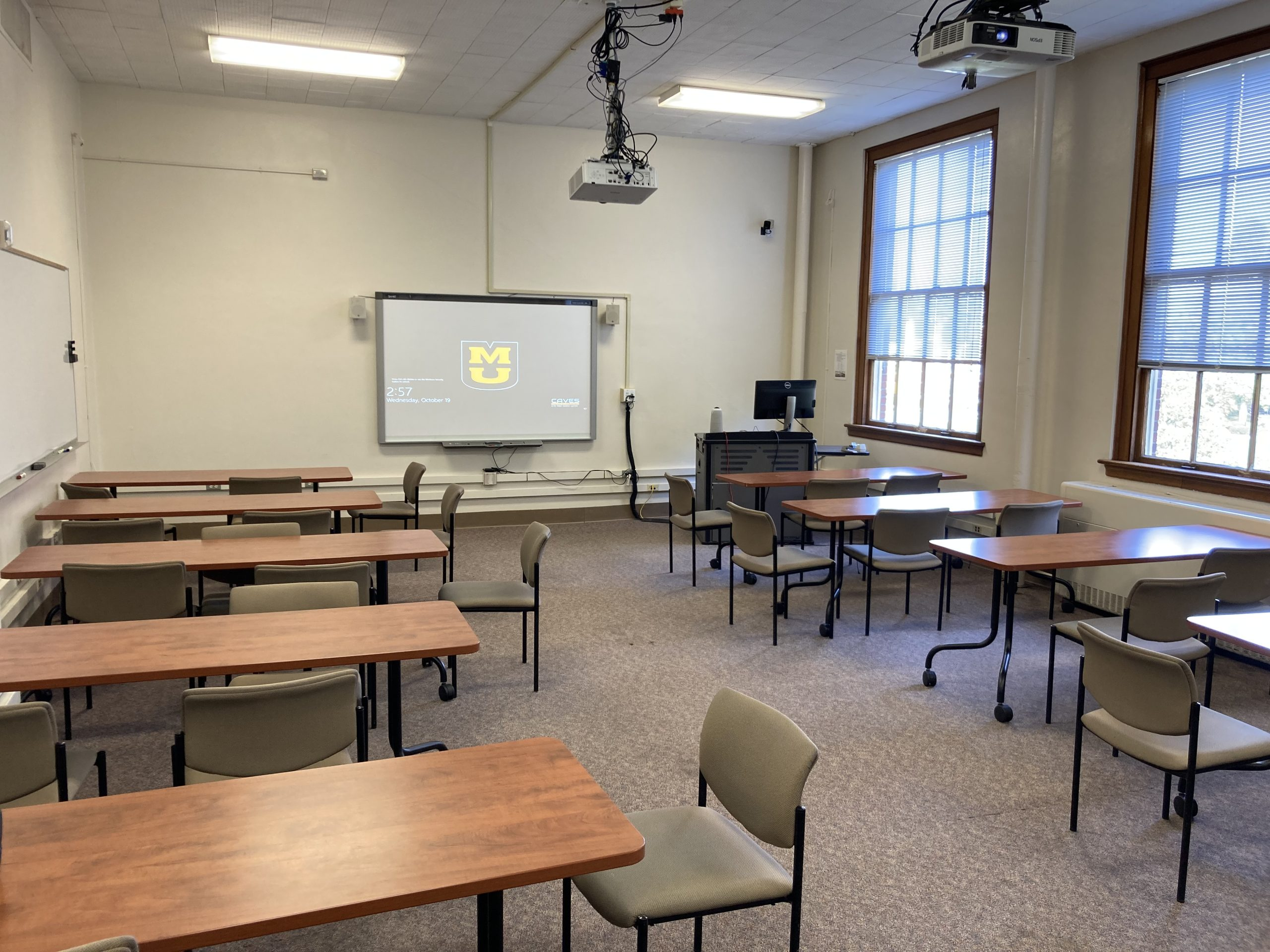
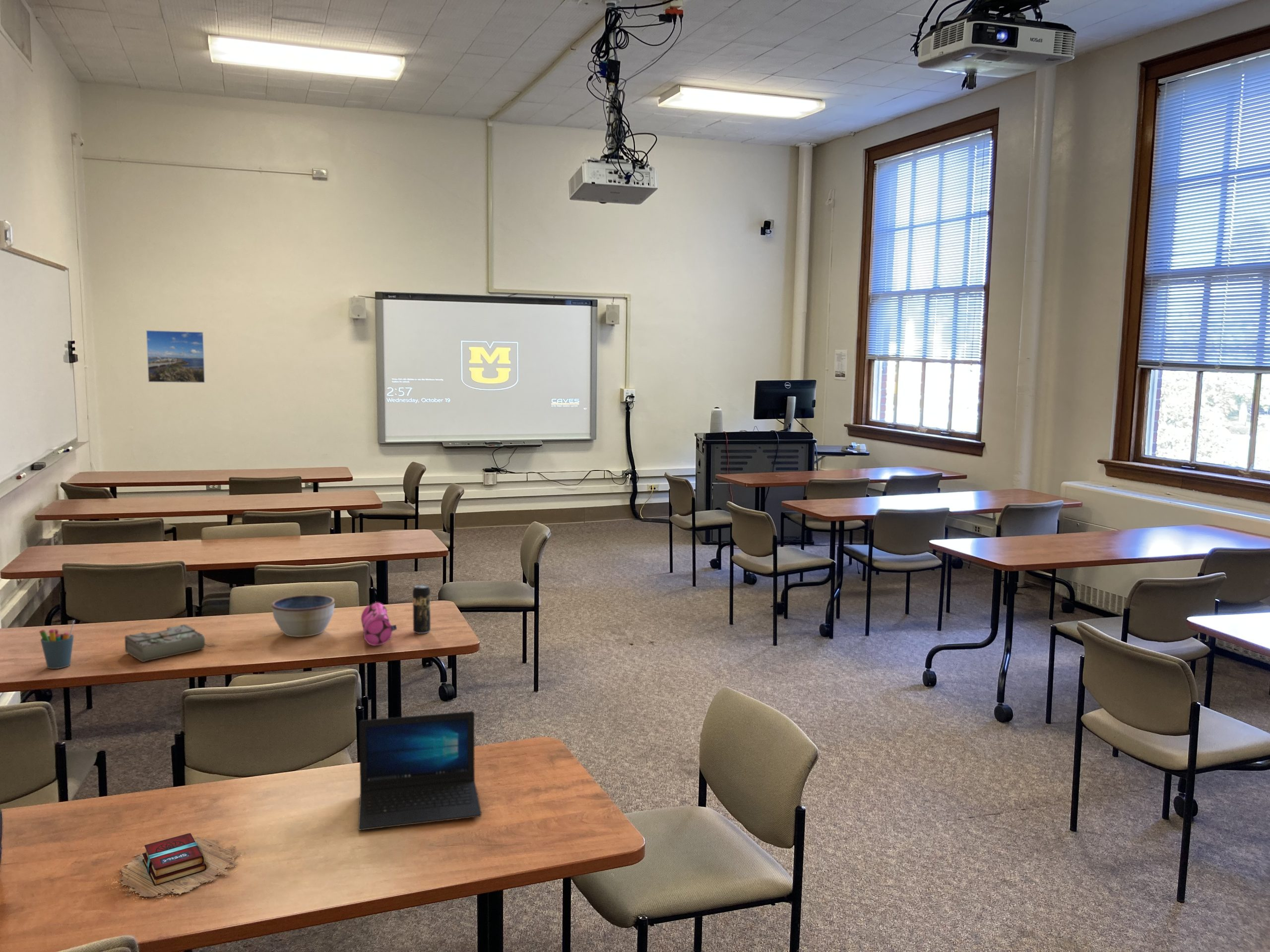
+ bowl (304, 617)
+ pen holder (58, 644)
+ laptop (419, 768)
+ pencil case (377, 622)
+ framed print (176, 357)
+ beverage can (422, 607)
+ book (174, 857)
+ diary (167, 642)
